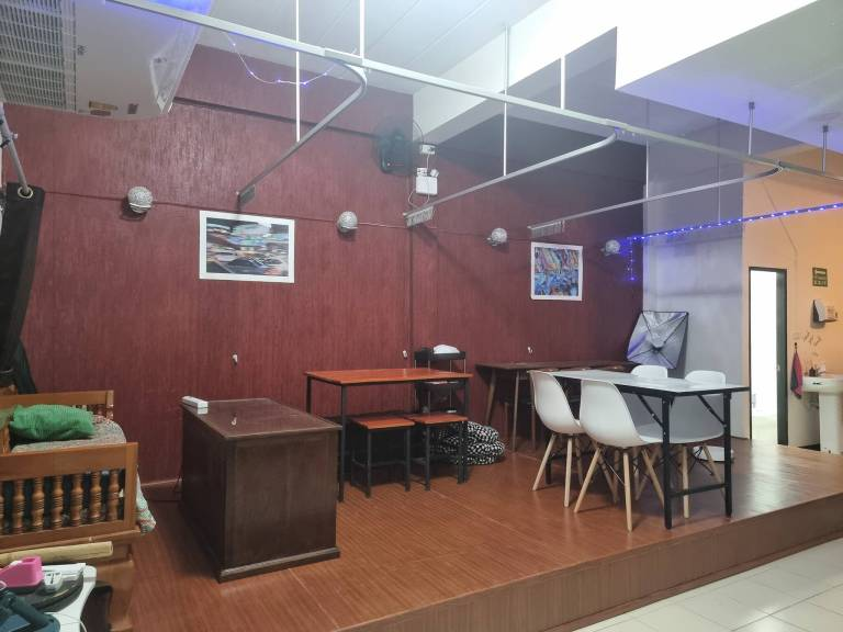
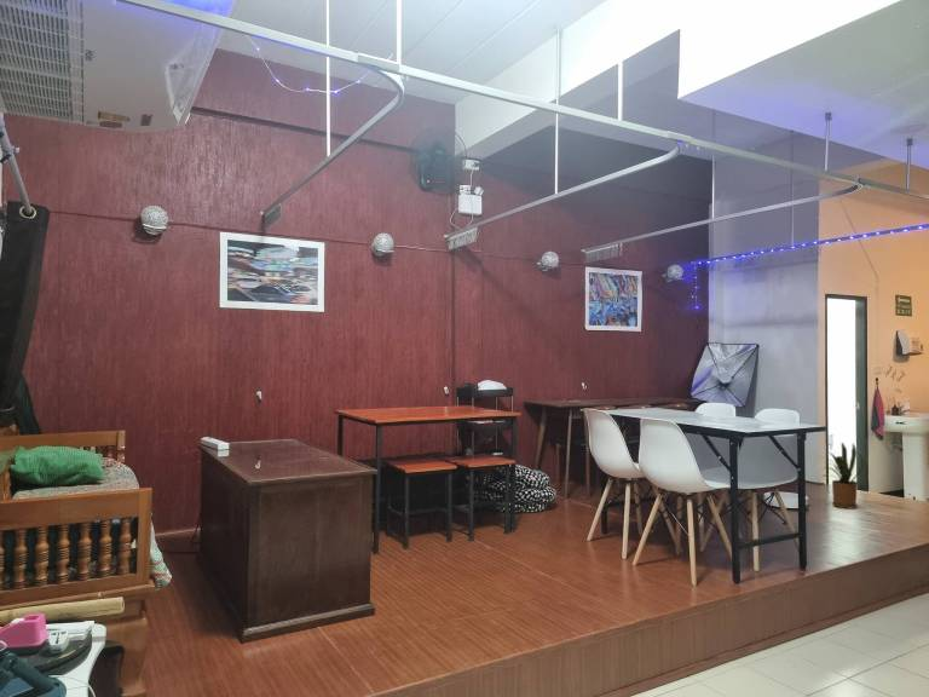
+ house plant (841, 474)
